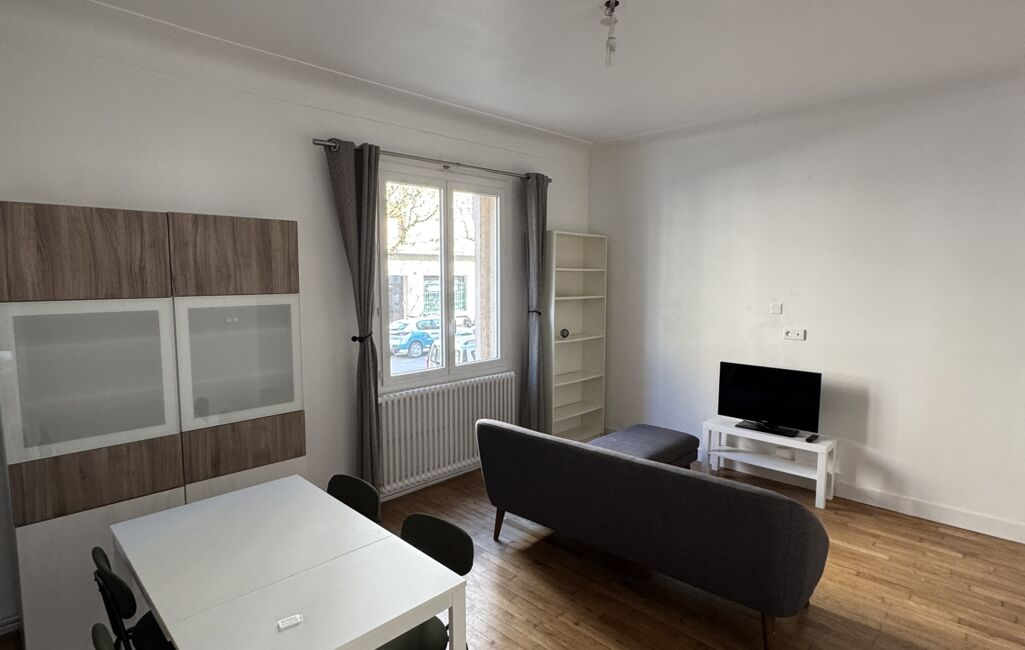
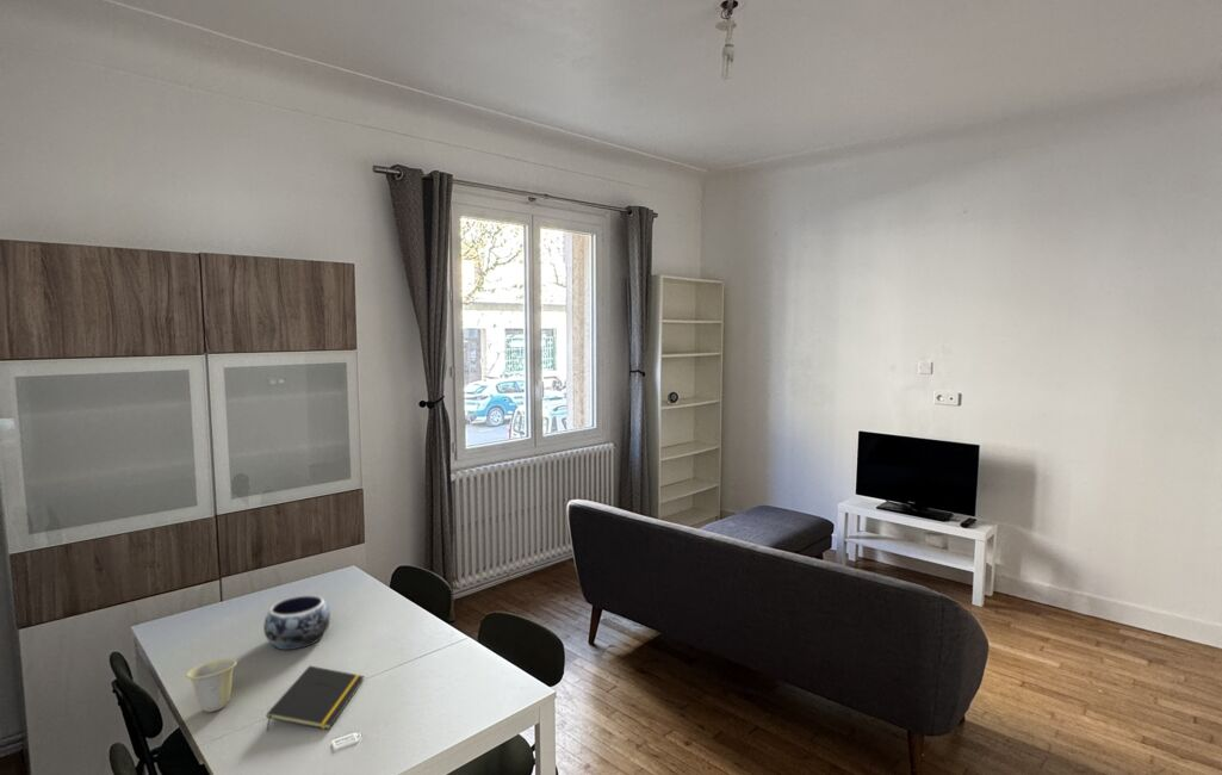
+ decorative bowl (297, 621)
+ notepad (318, 695)
+ cup (212, 686)
